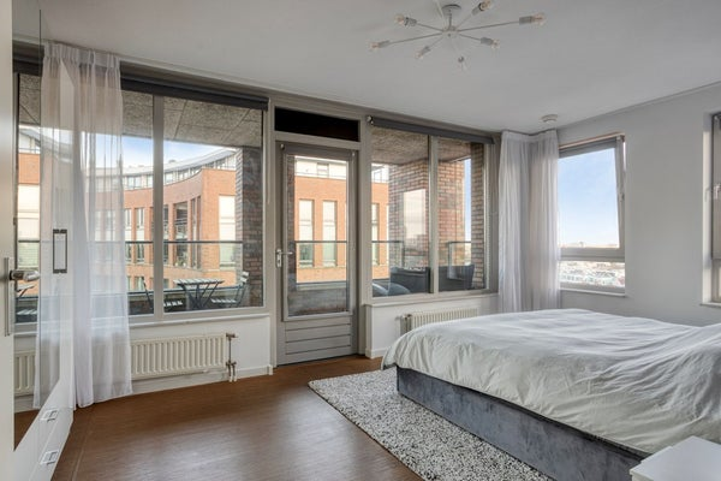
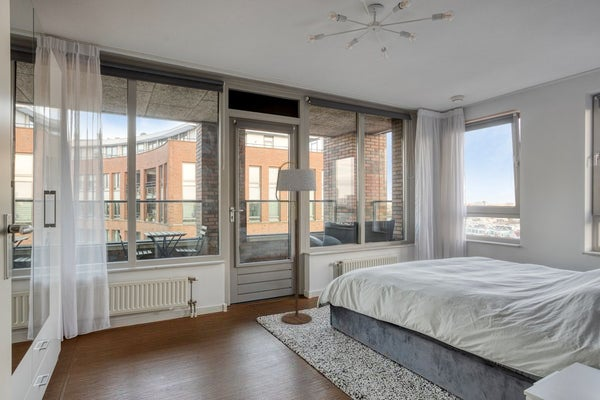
+ floor lamp (295, 240)
